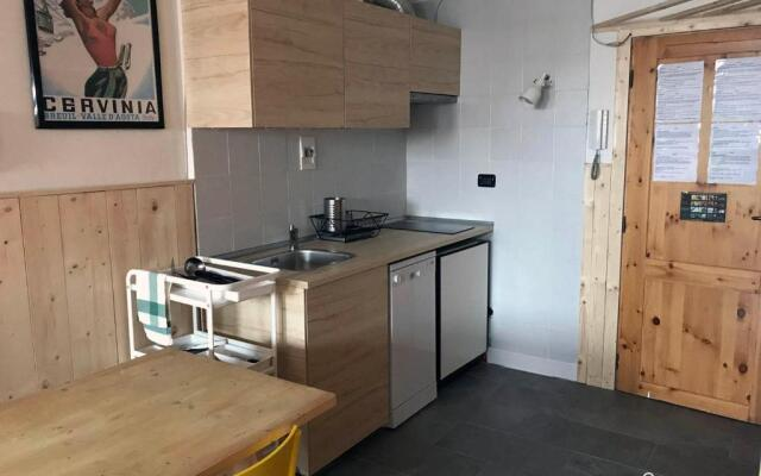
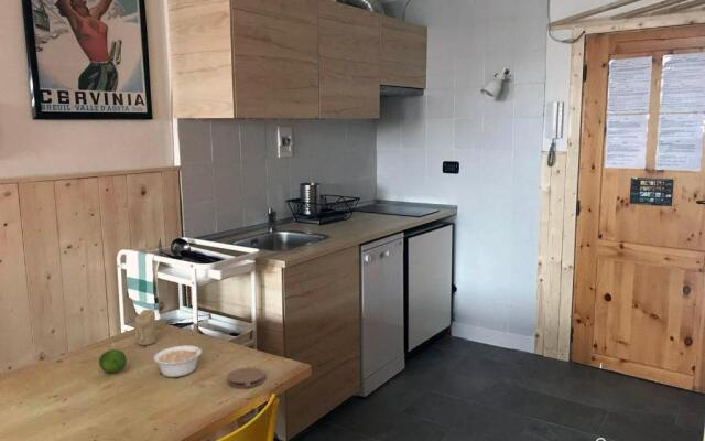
+ candle (144, 326)
+ coaster (246, 377)
+ fruit (111, 361)
+ legume (178, 359)
